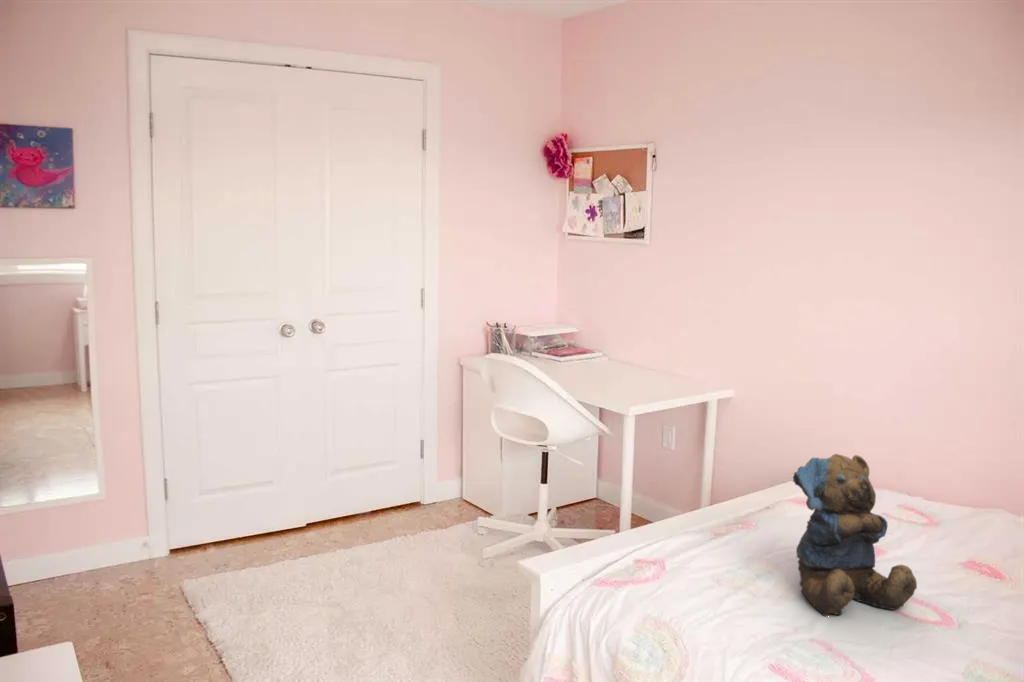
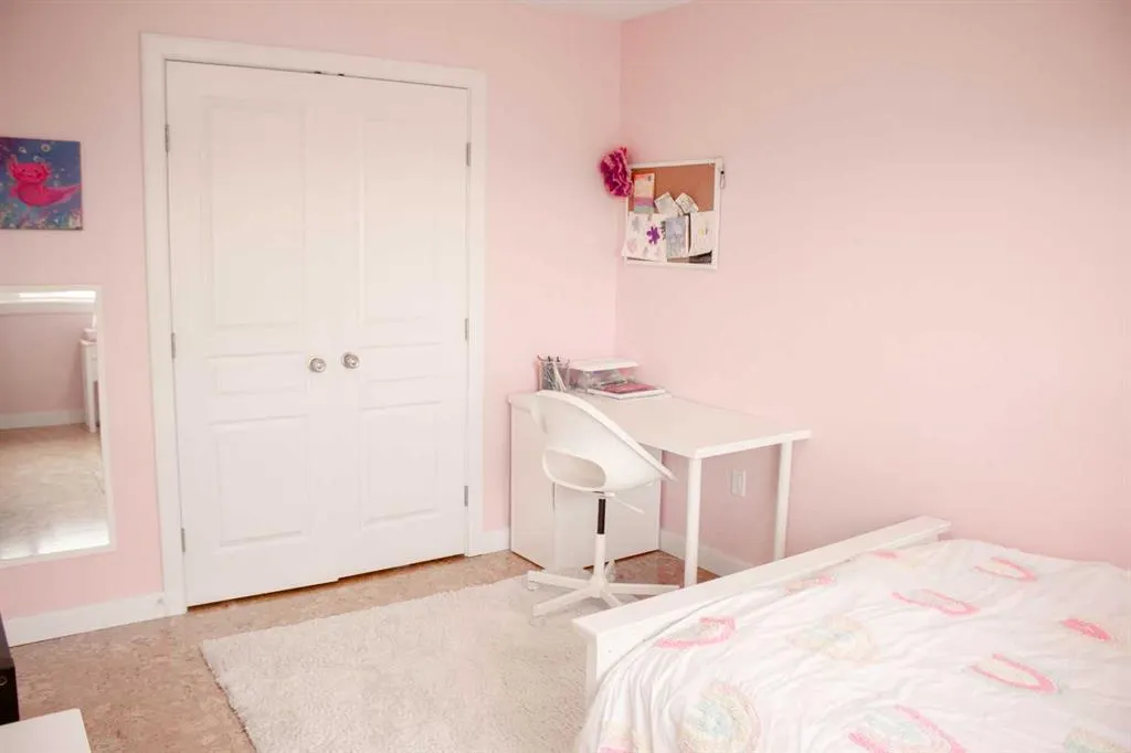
- teddy bear (850, 529)
